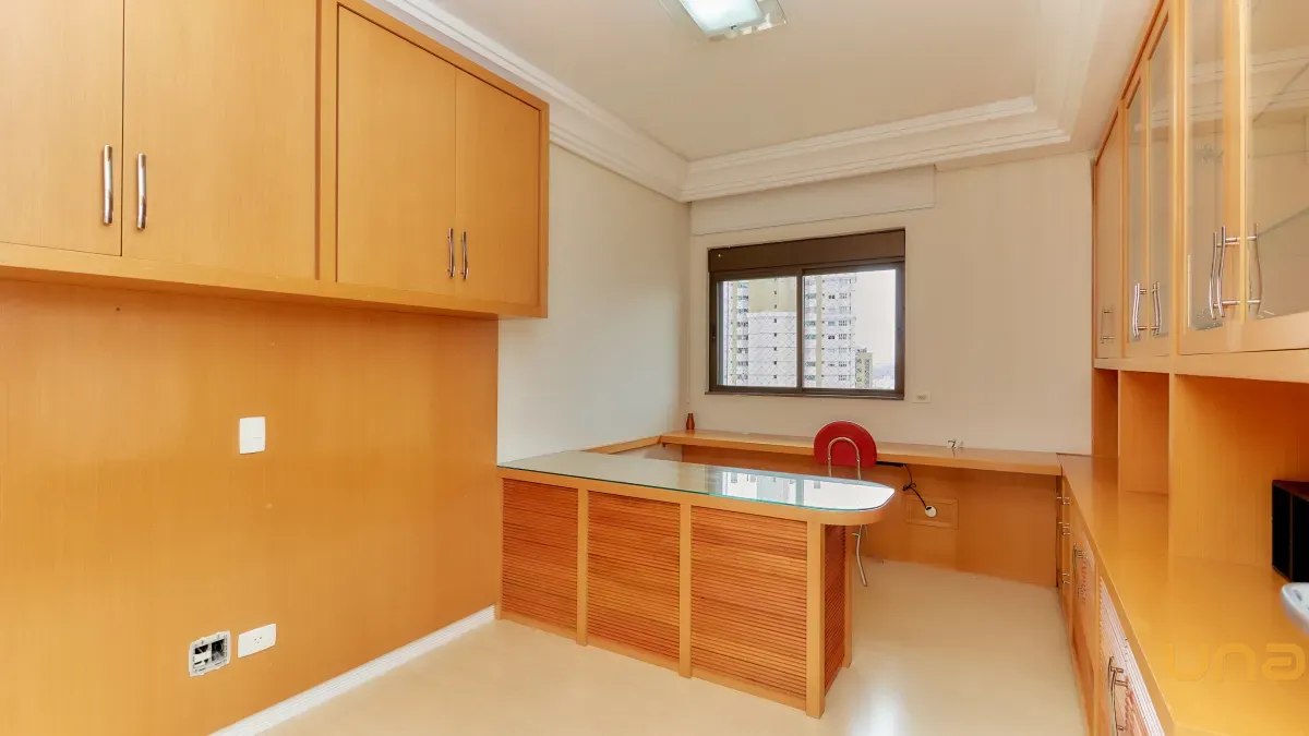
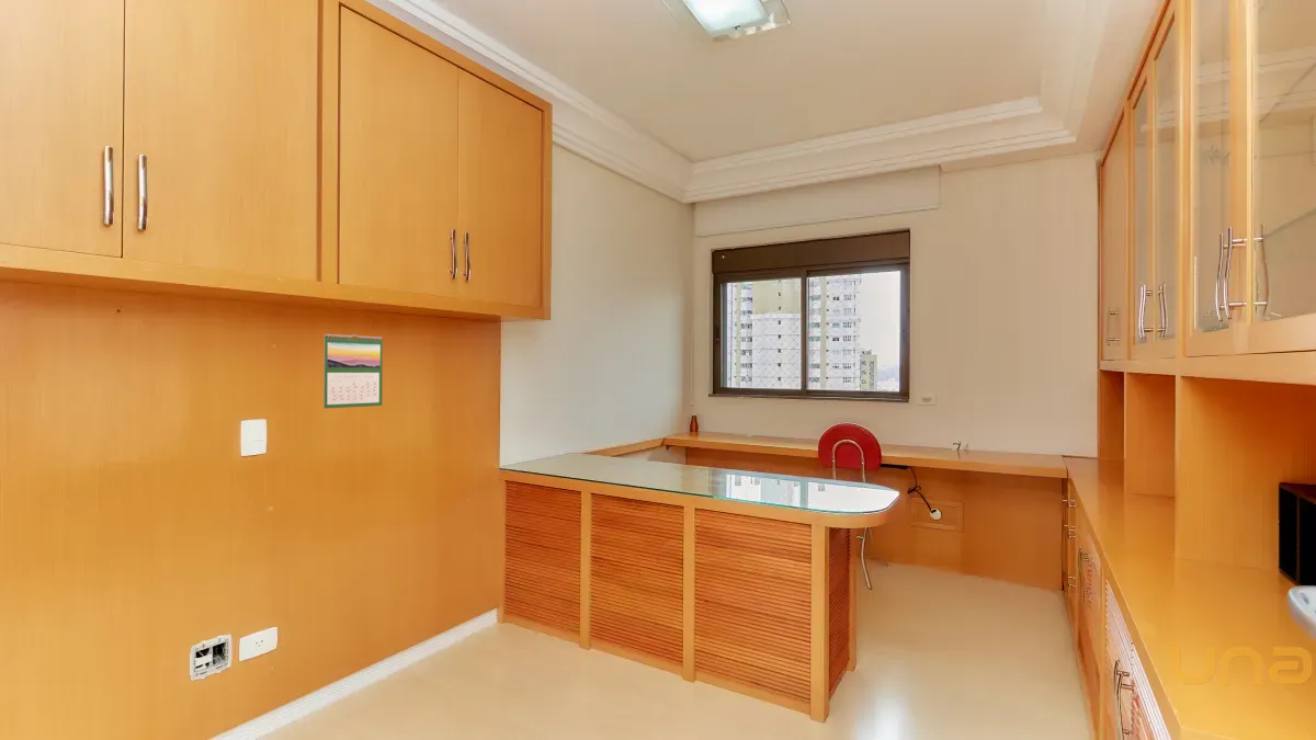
+ calendar (354, 371)
